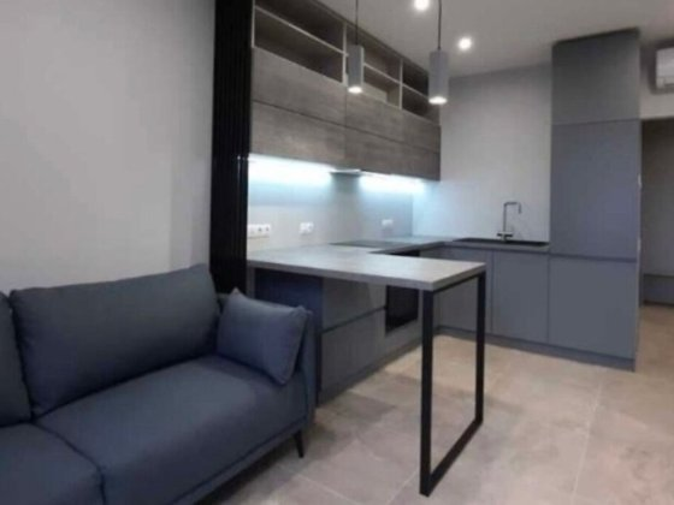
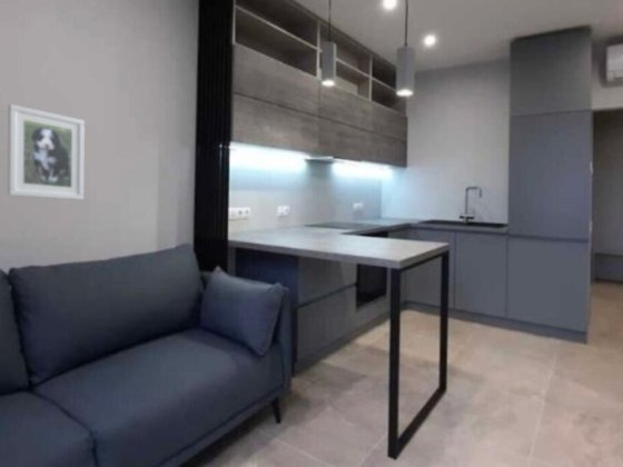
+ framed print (48, 155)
